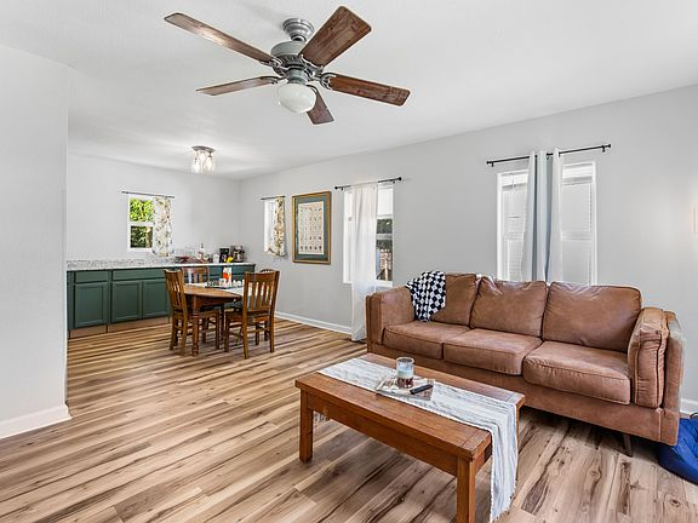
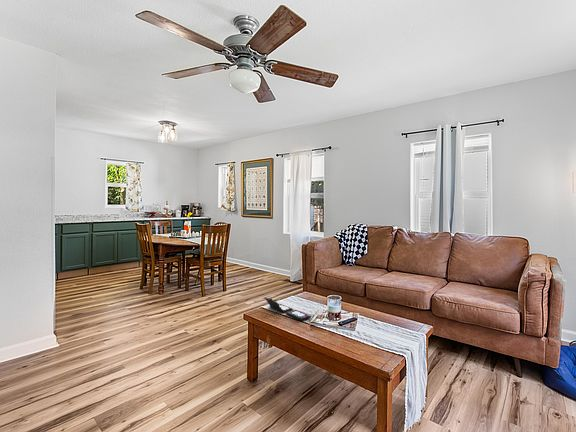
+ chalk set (286, 306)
